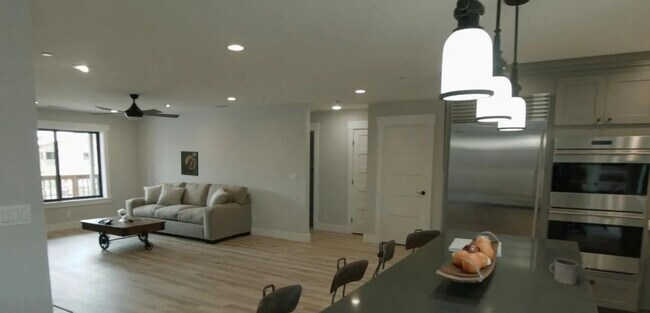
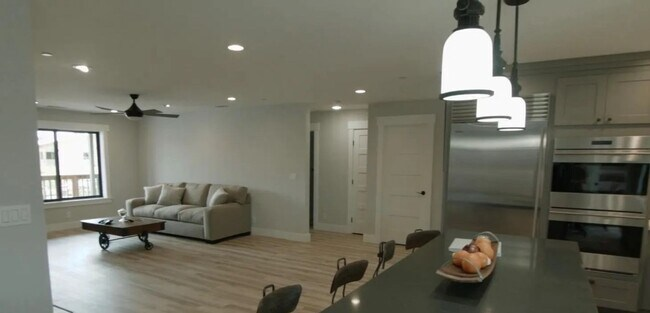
- mug (563, 270)
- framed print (189, 163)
